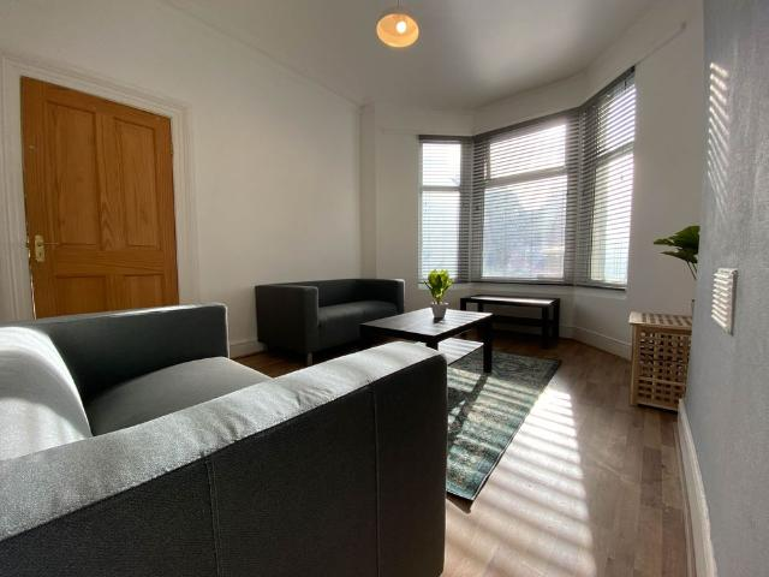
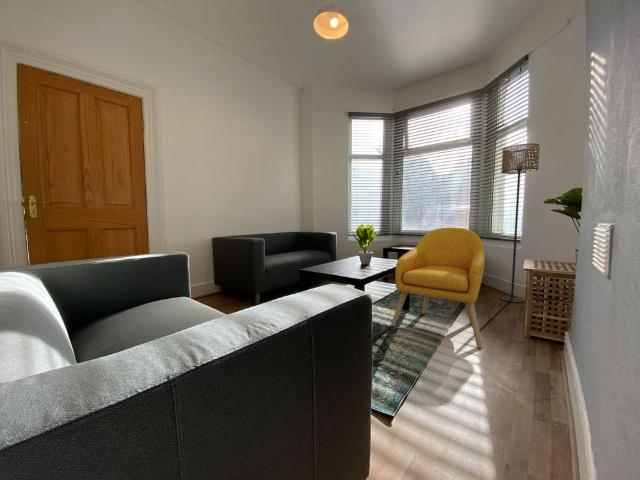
+ floor lamp (516, 225)
+ armchair (443, 277)
